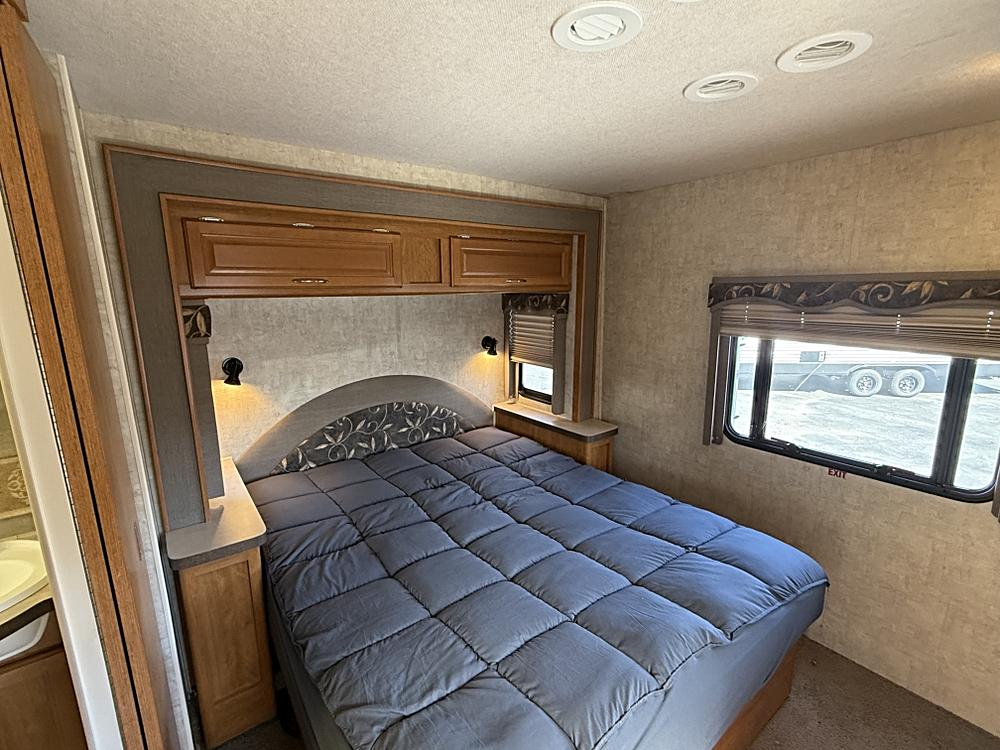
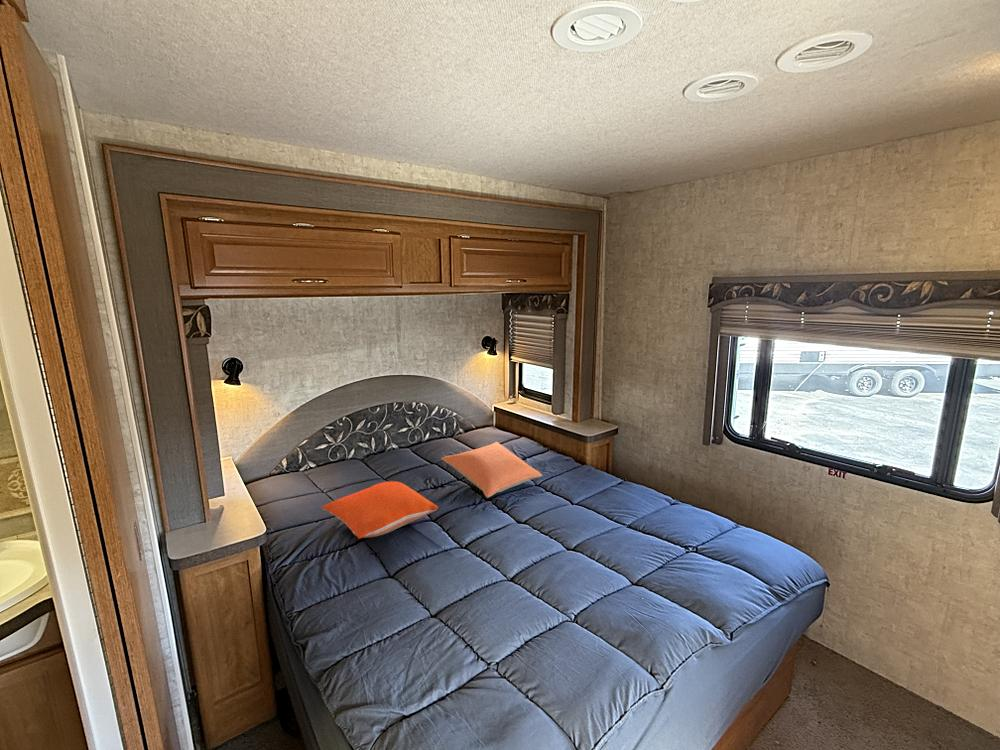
+ pillow (379, 507)
+ pillow (492, 467)
